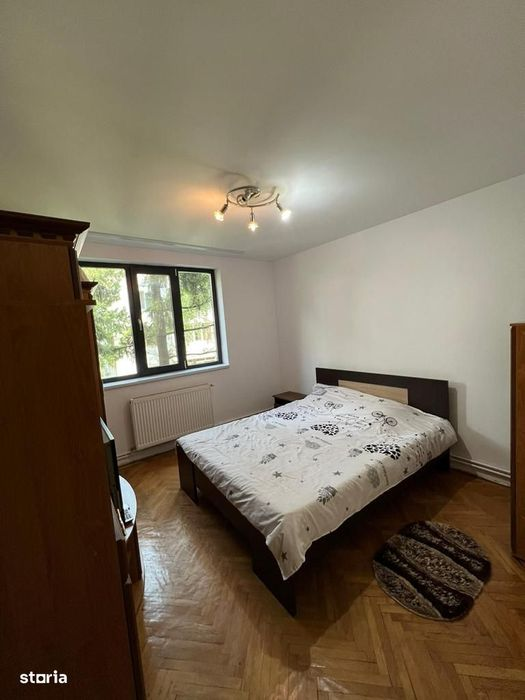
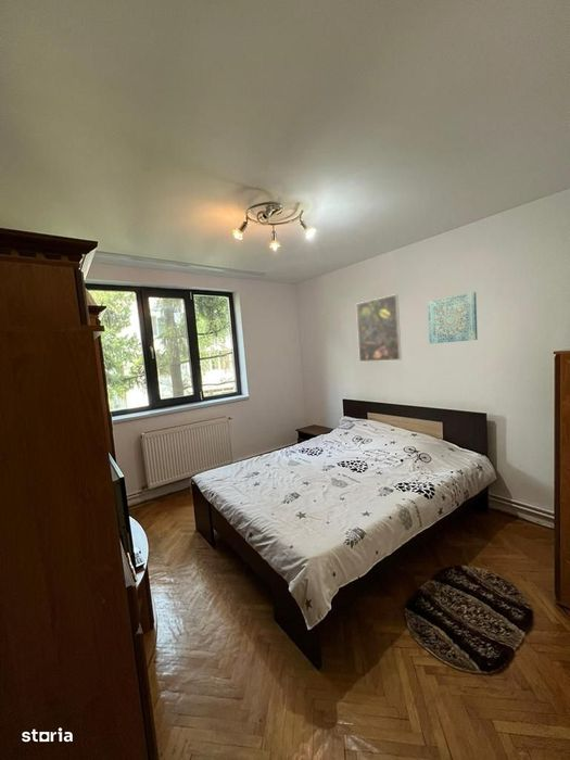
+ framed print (377, 330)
+ wall art (451, 319)
